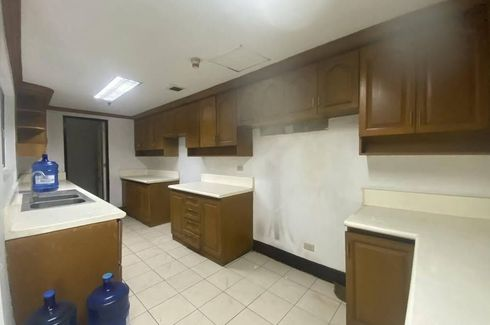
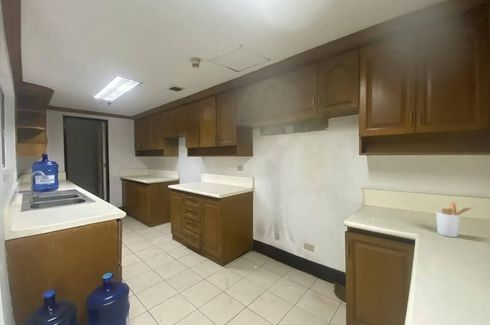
+ utensil holder (453, 219)
